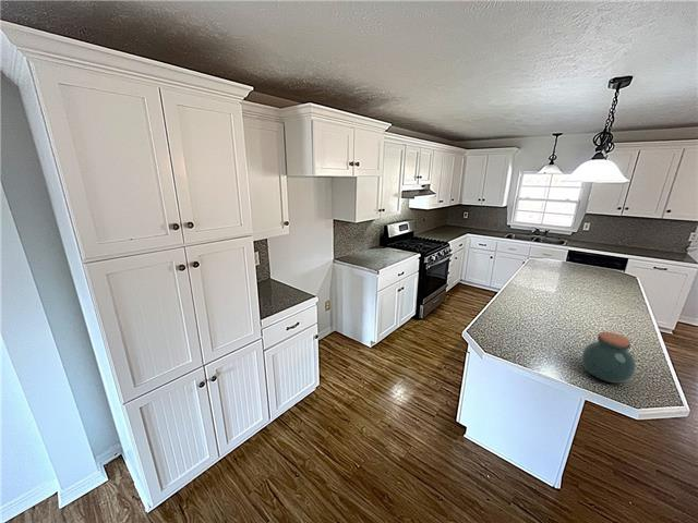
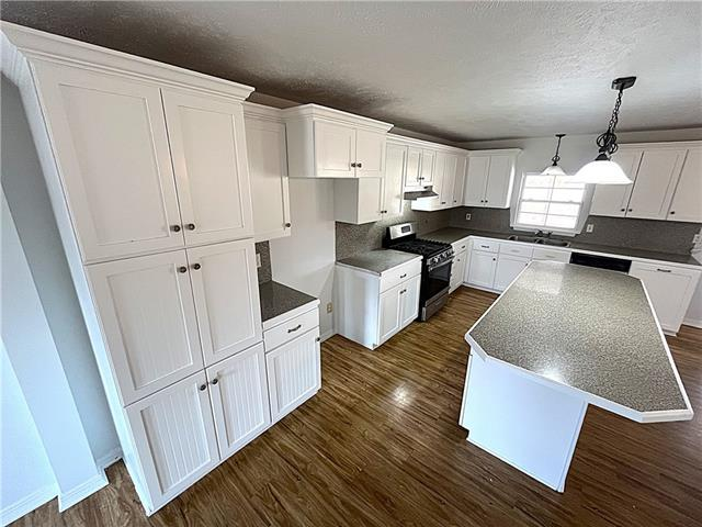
- jar (609, 356)
